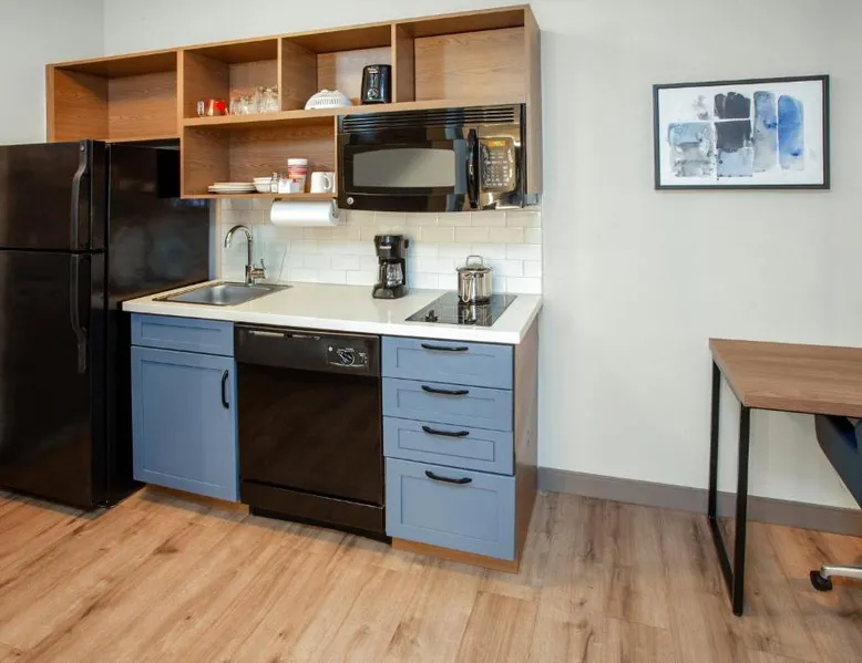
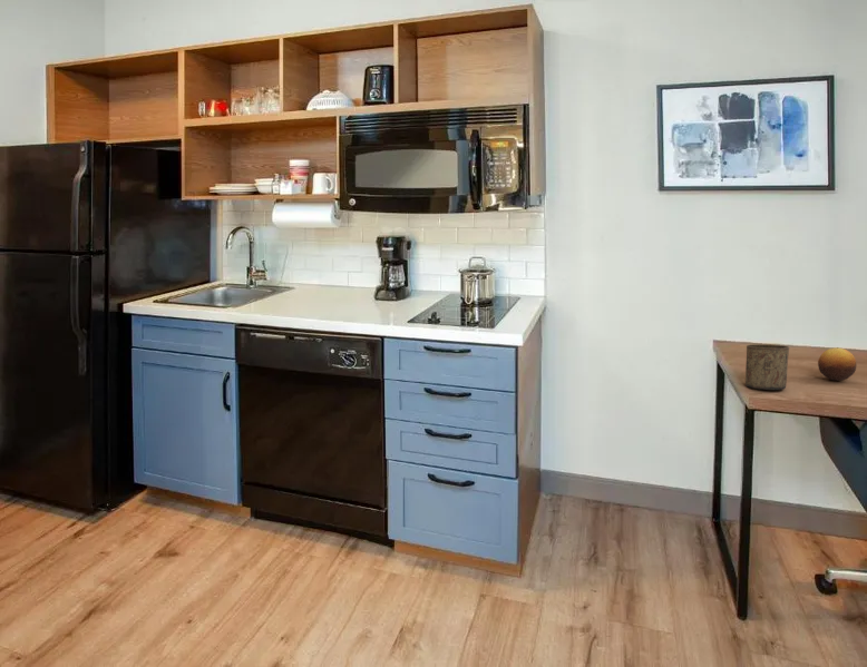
+ fruit (837, 363)
+ cup (767, 366)
